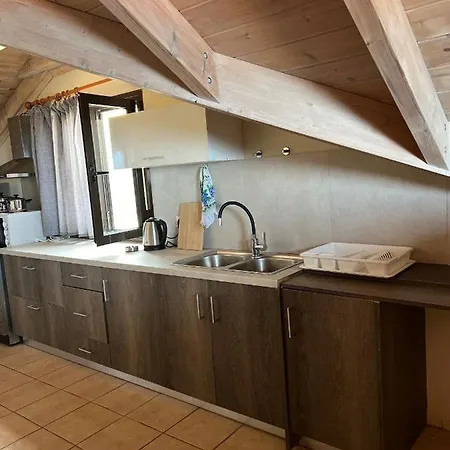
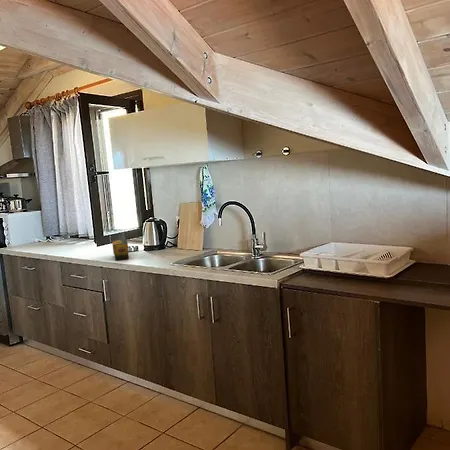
+ tea box (120, 249)
